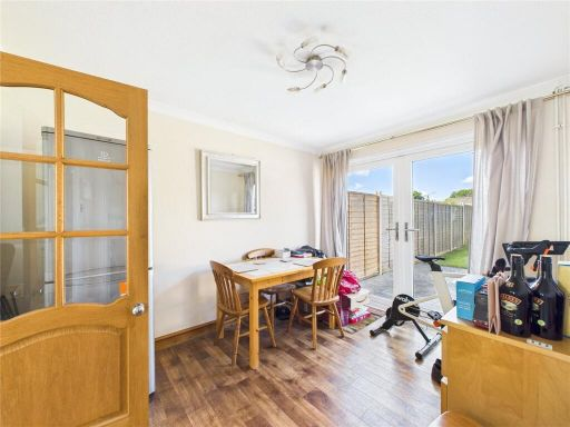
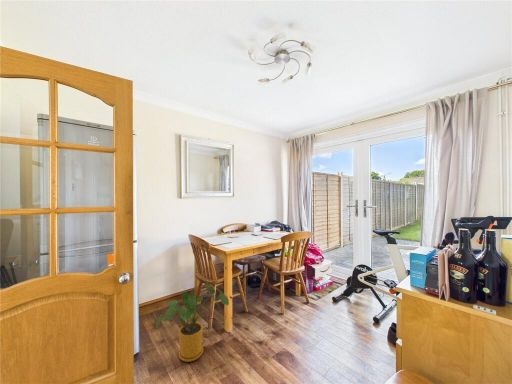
+ house plant (192, 320)
